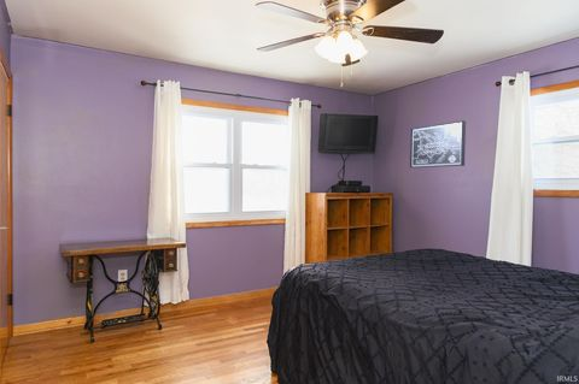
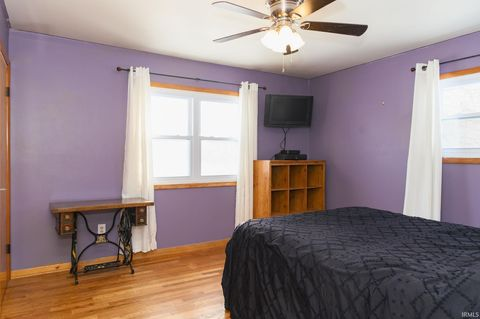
- wall art (435, 146)
